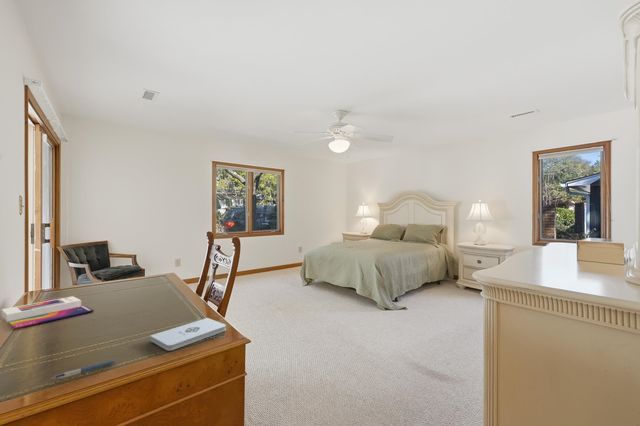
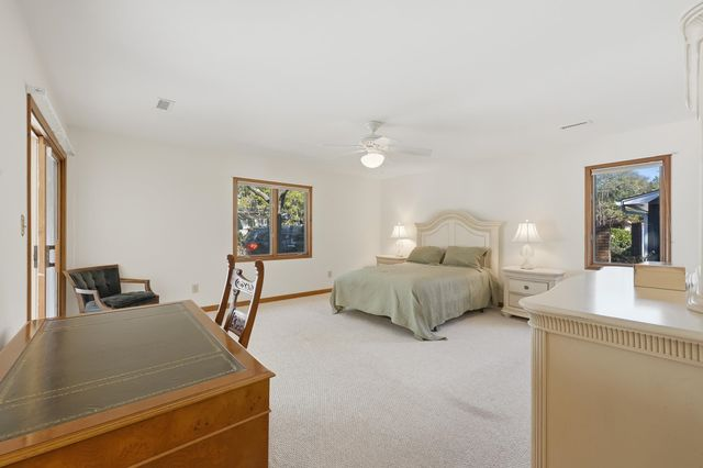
- notepad (190, 332)
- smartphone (48, 310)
- pen (86, 369)
